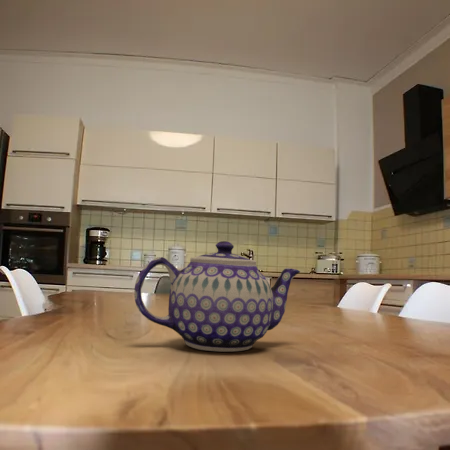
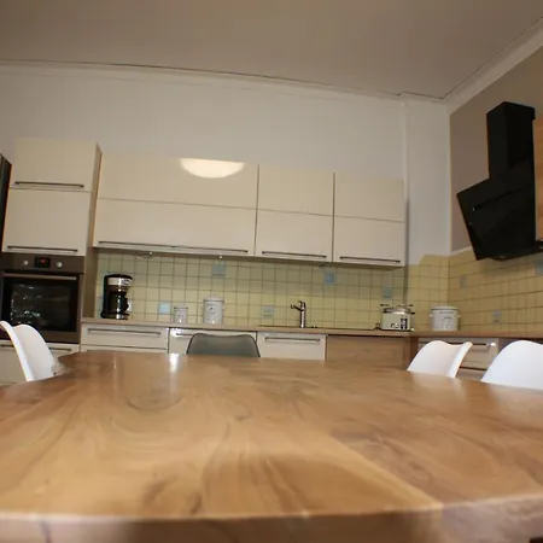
- teapot (221, 292)
